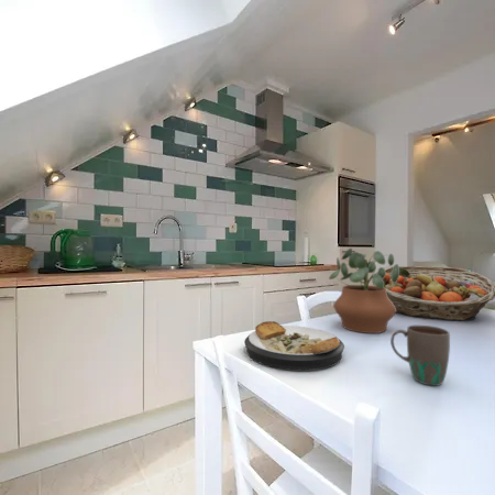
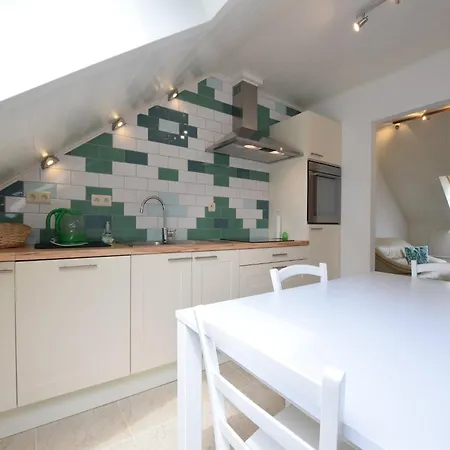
- mug (418, 353)
- potted plant (362, 288)
- fruit basket (429, 289)
- plate (293, 340)
